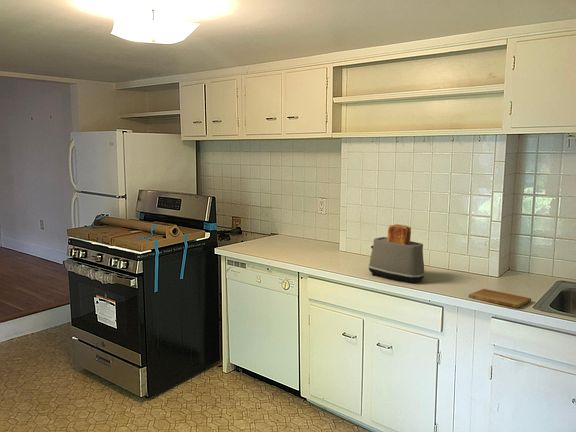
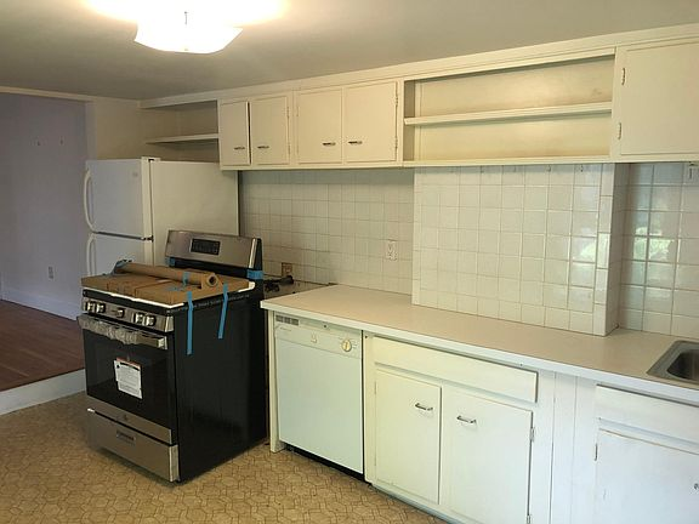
- cutting board (499, 297)
- toaster (396, 251)
